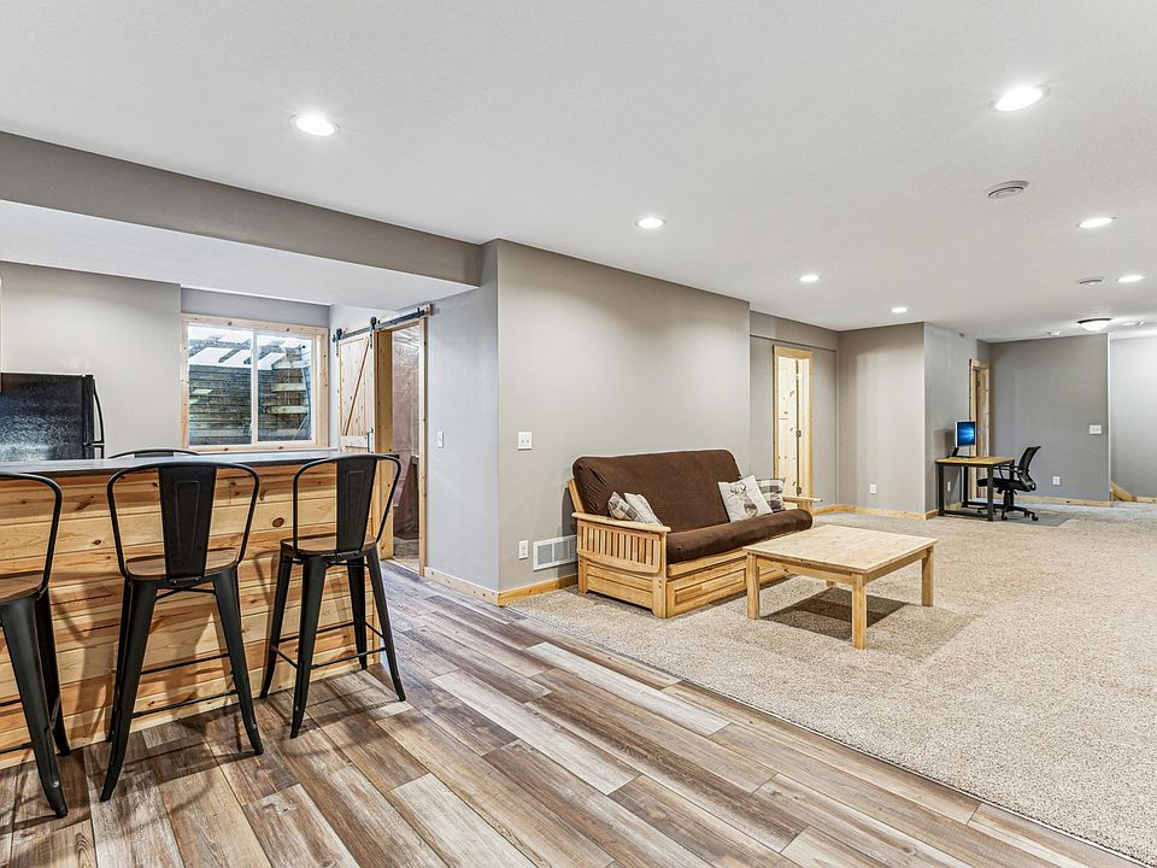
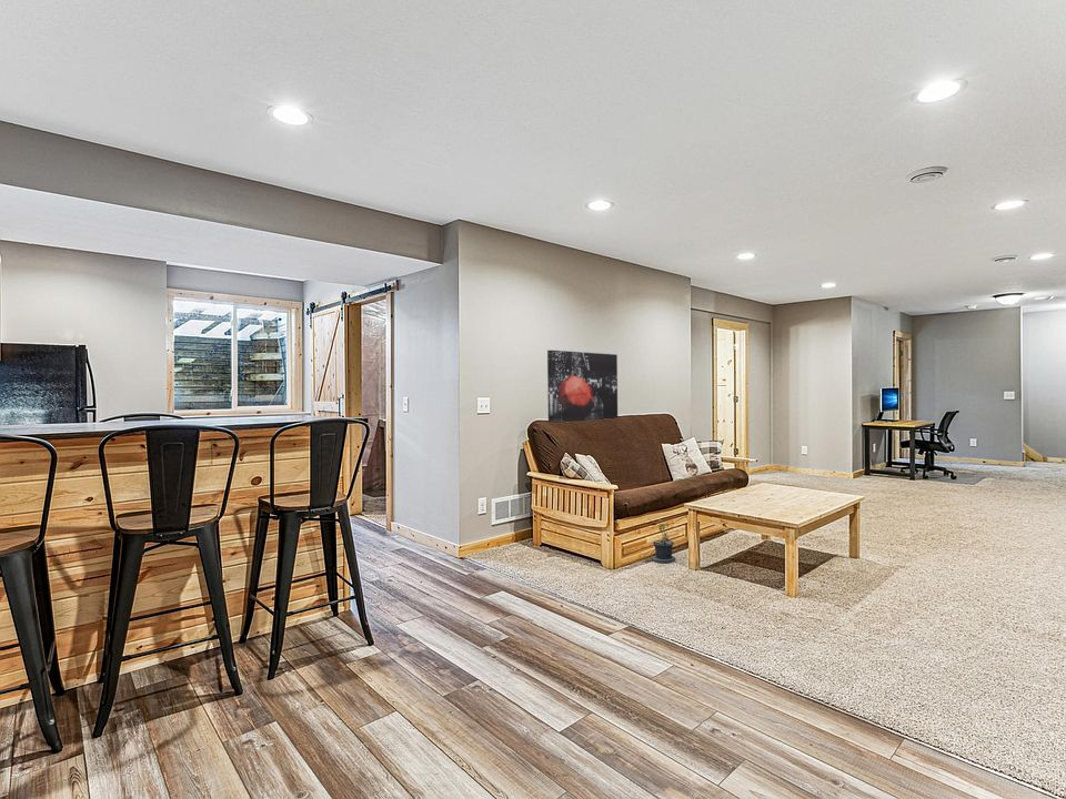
+ wall art (584, 386)
+ potted plant (662, 538)
